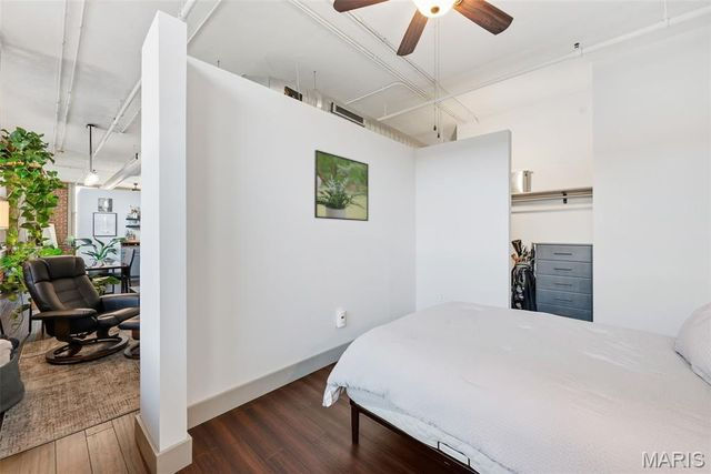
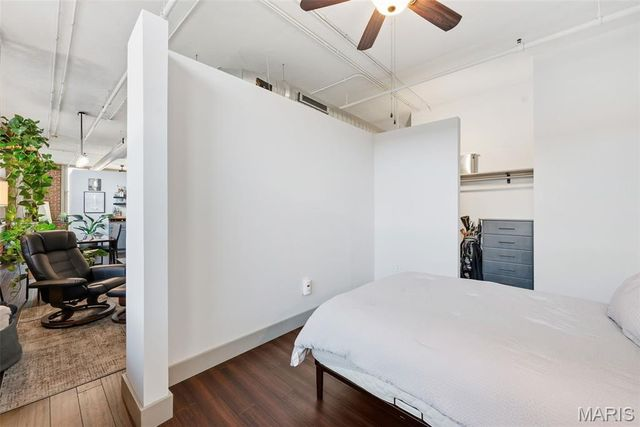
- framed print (343, 188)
